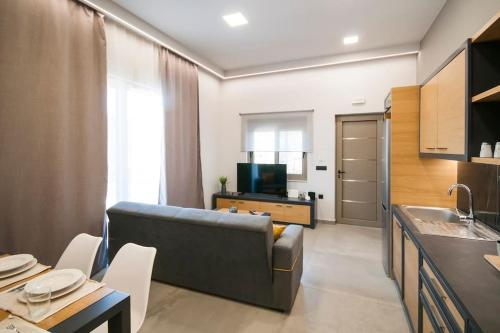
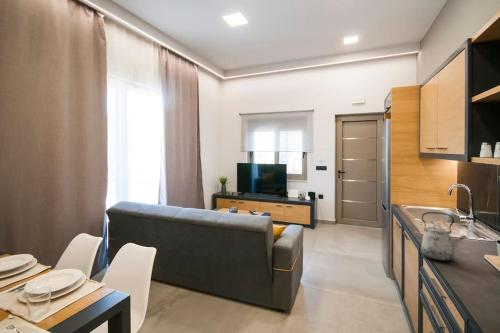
+ kettle (443, 236)
